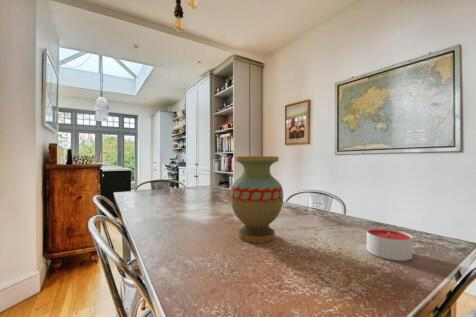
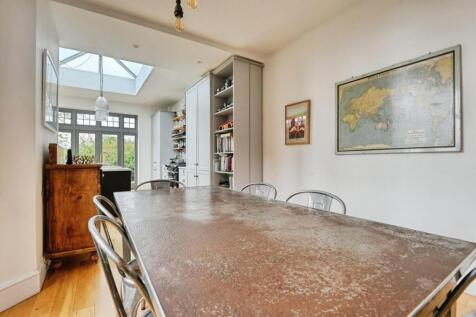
- vase (256, 196)
- candle (388, 242)
